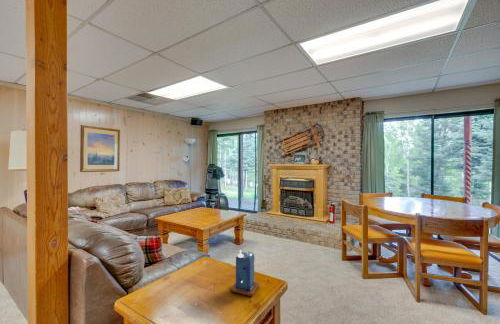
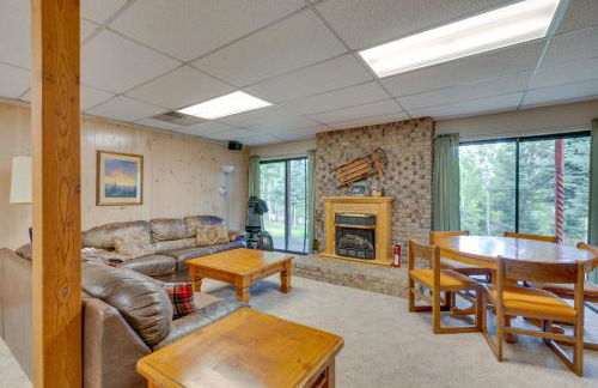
- candle (245, 269)
